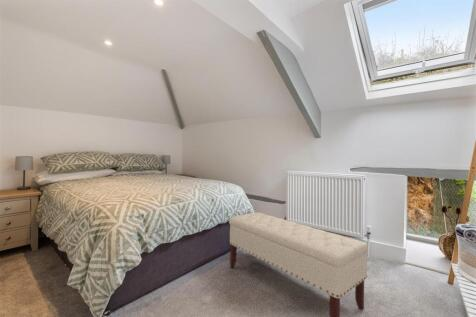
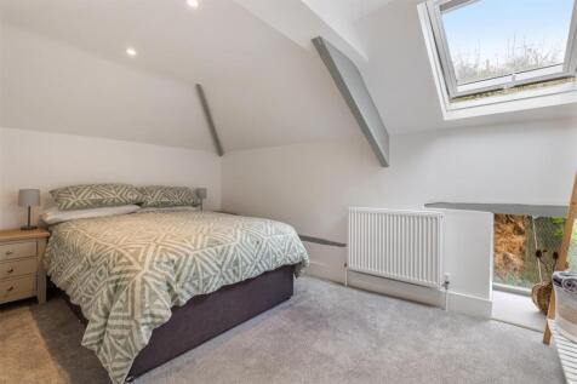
- bench (286, 255)
